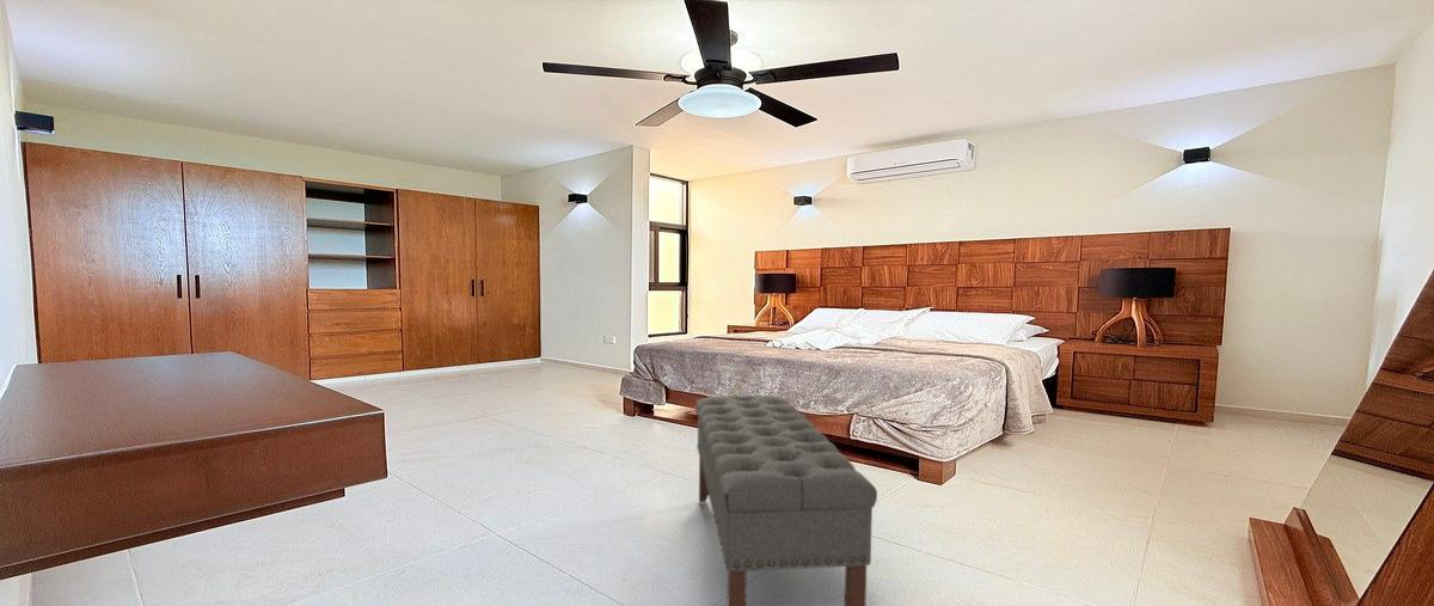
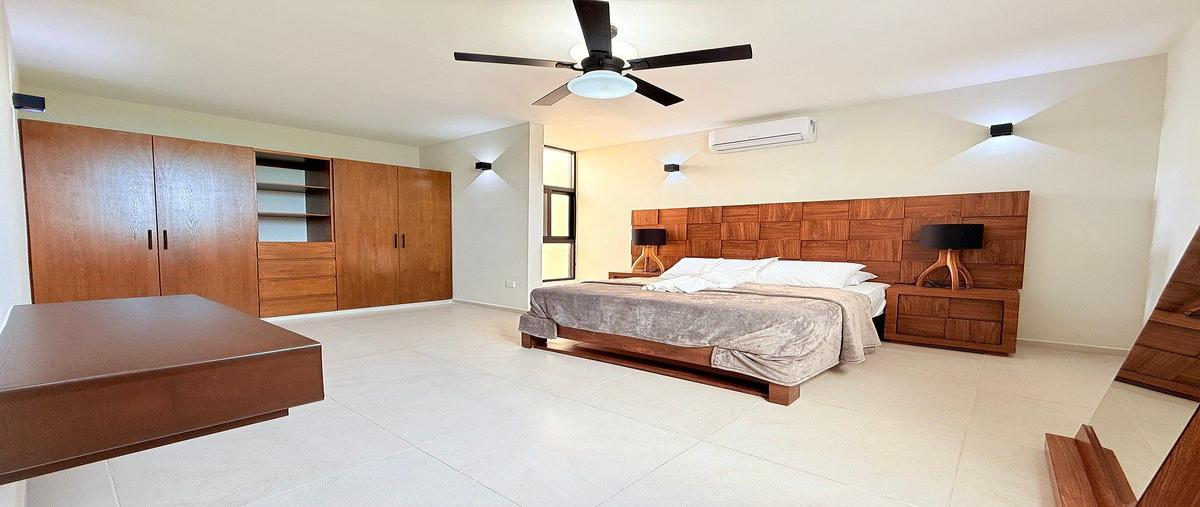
- bench (762, 490)
